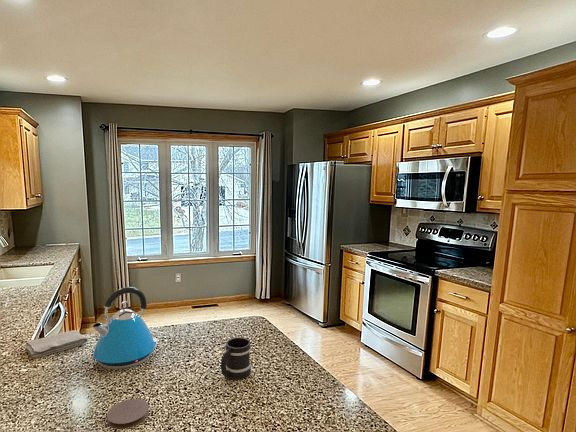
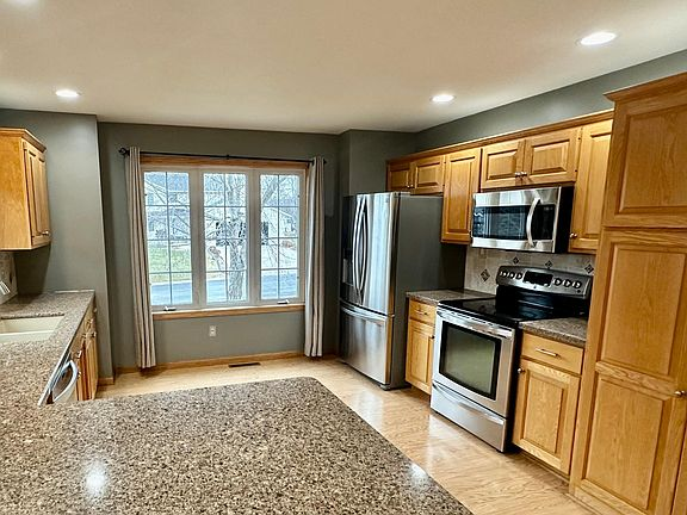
- coaster (128, 413)
- kettle (126, 321)
- washcloth (56, 342)
- mug (234, 359)
